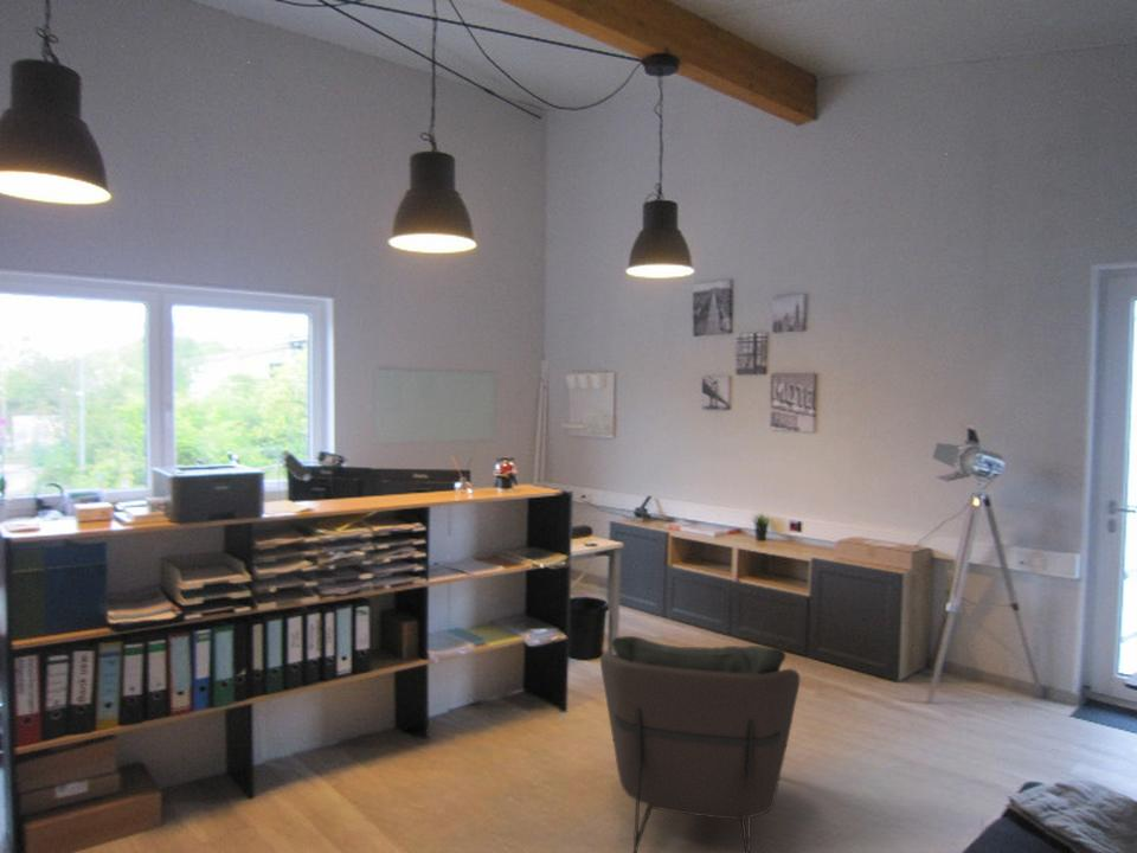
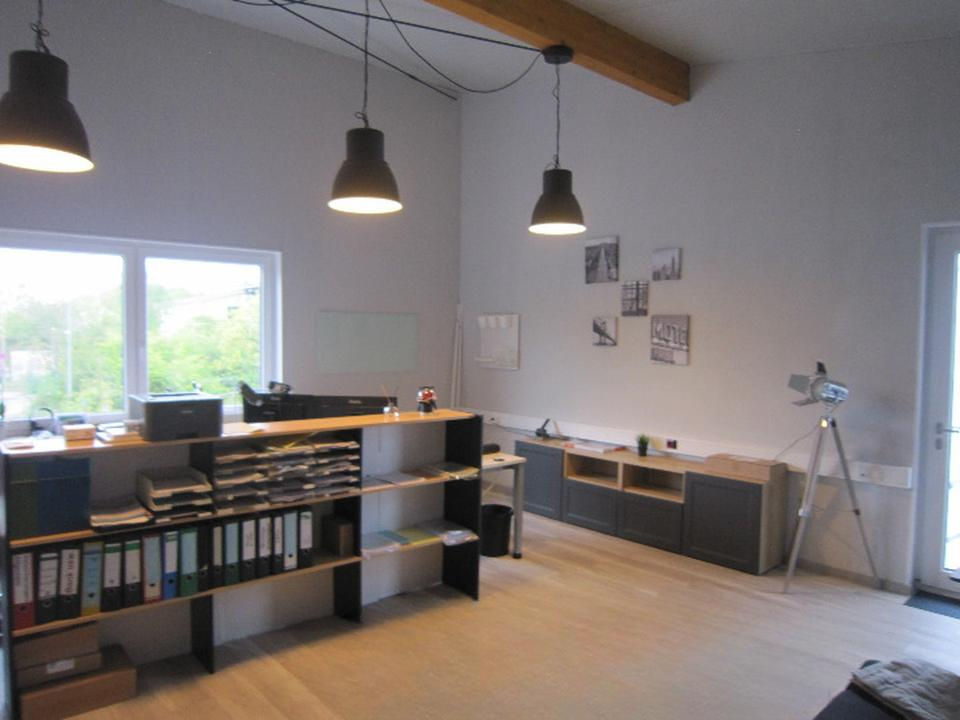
- armless chair (700, 716)
